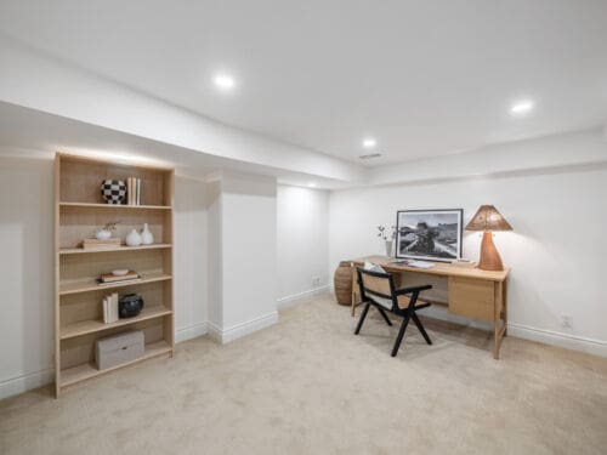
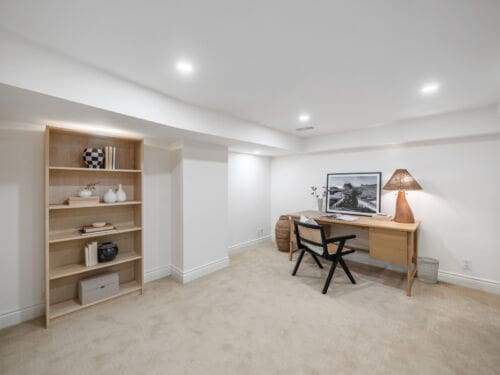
+ wastebasket (427, 270)
